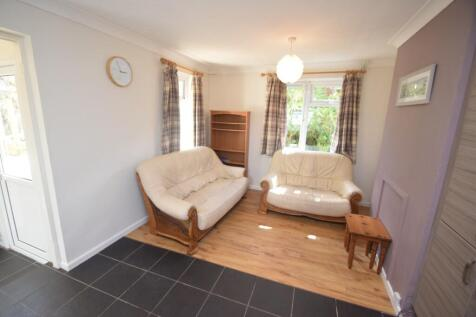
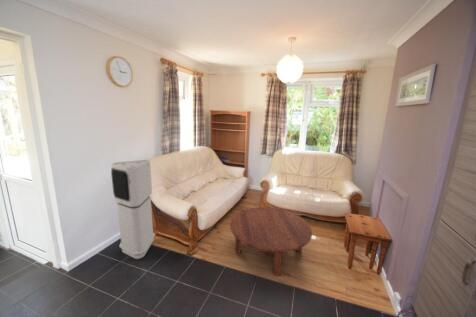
+ air purifier (138, 206)
+ coffee table (269, 237)
